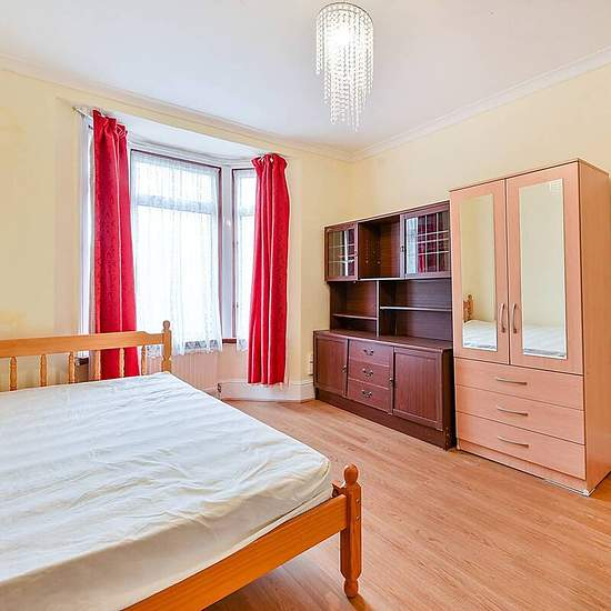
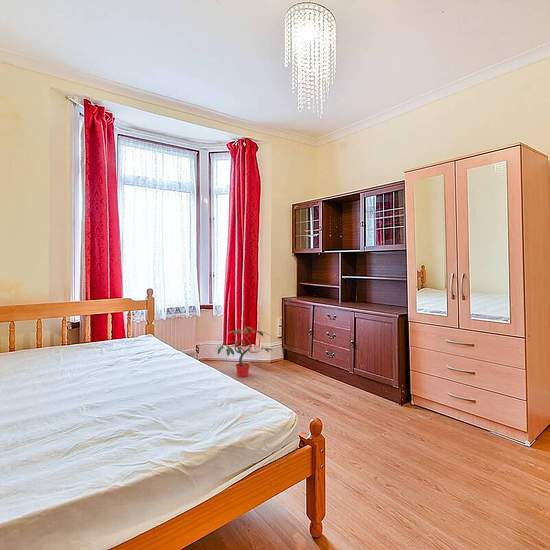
+ potted plant (245, 351)
